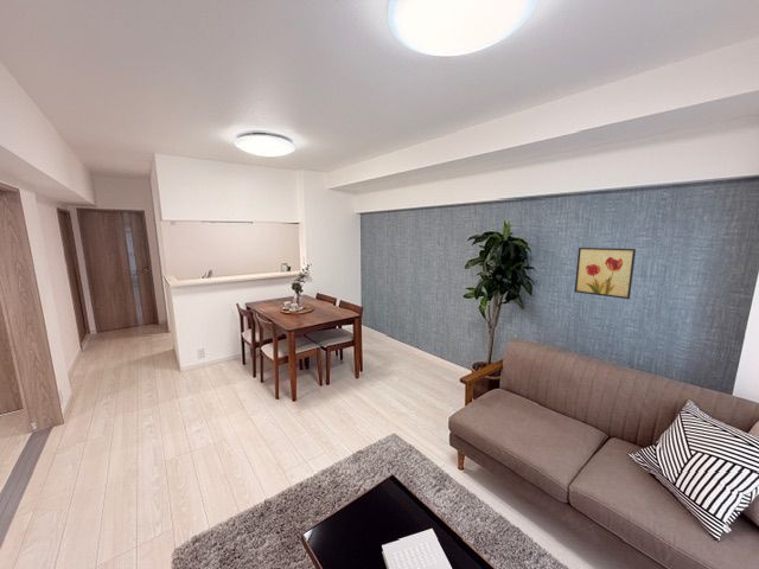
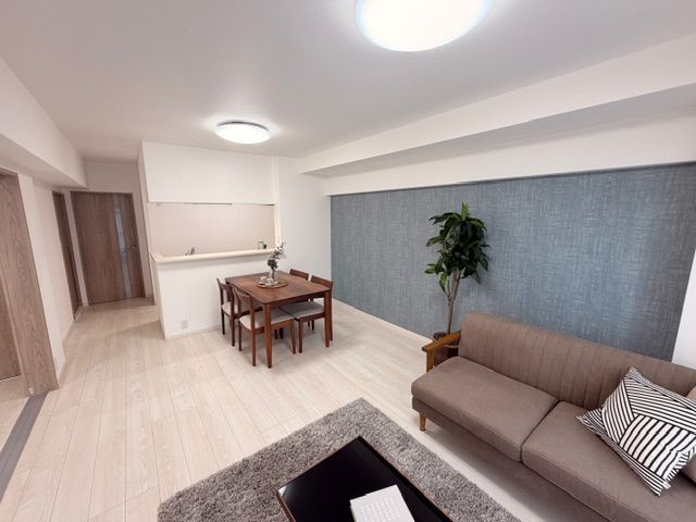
- wall art (602, 271)
